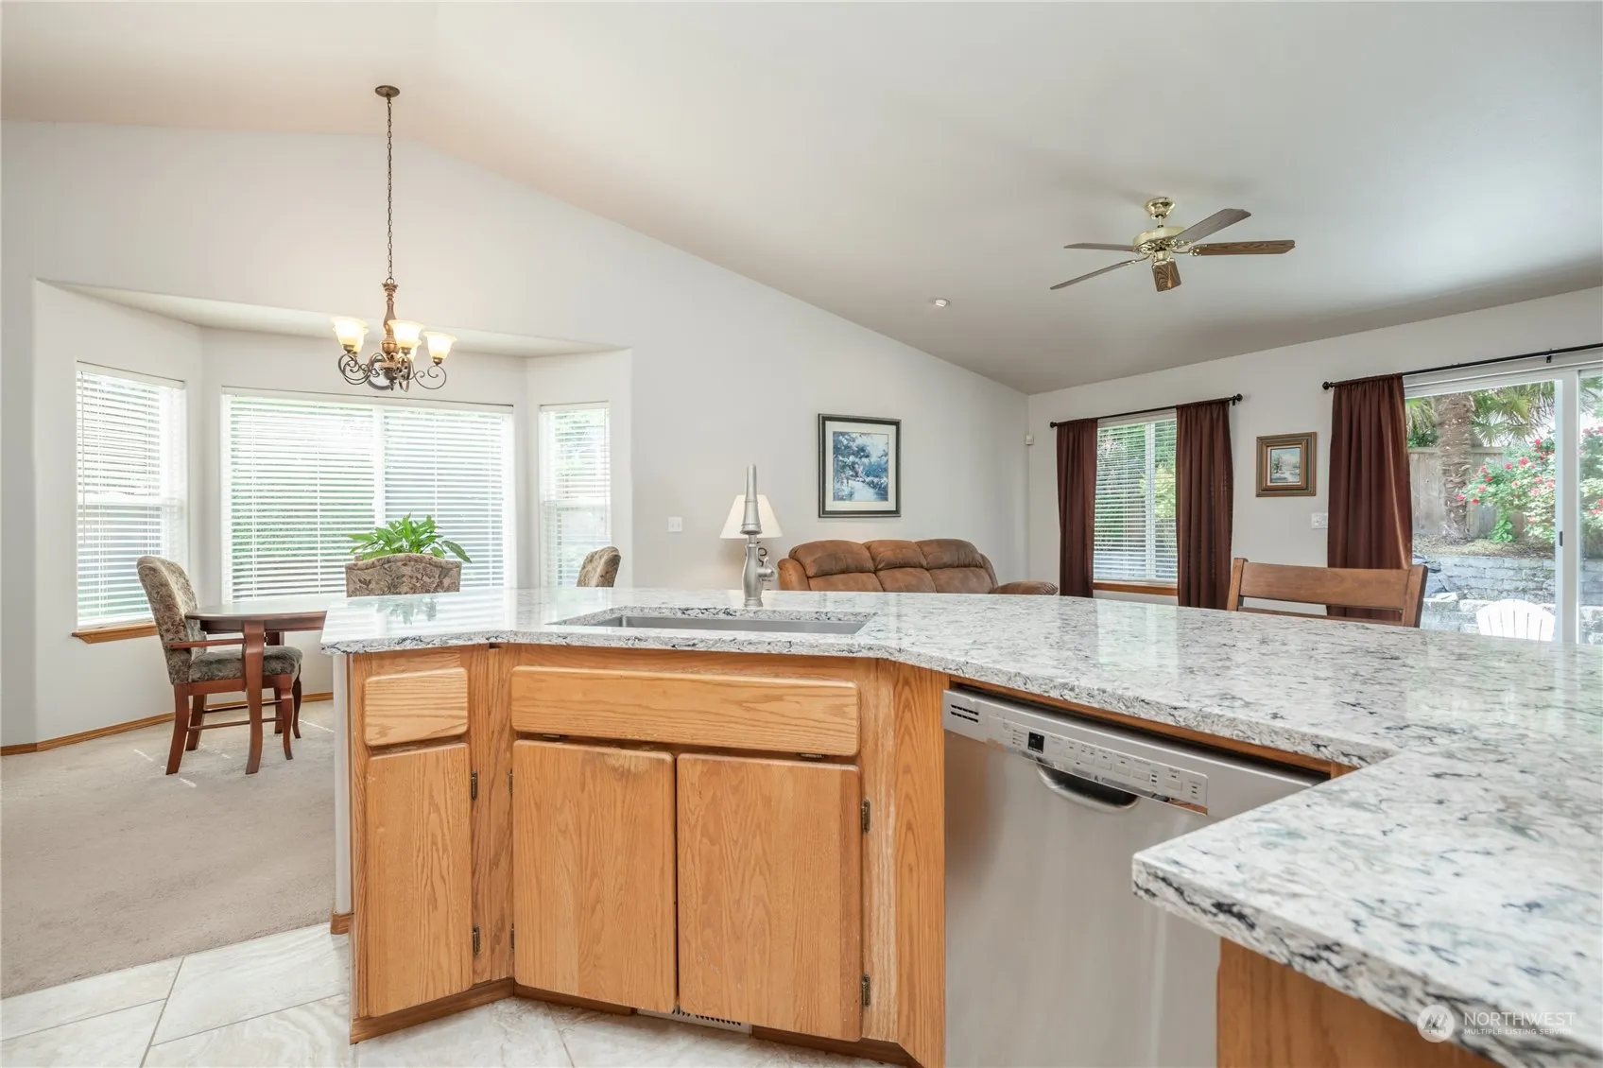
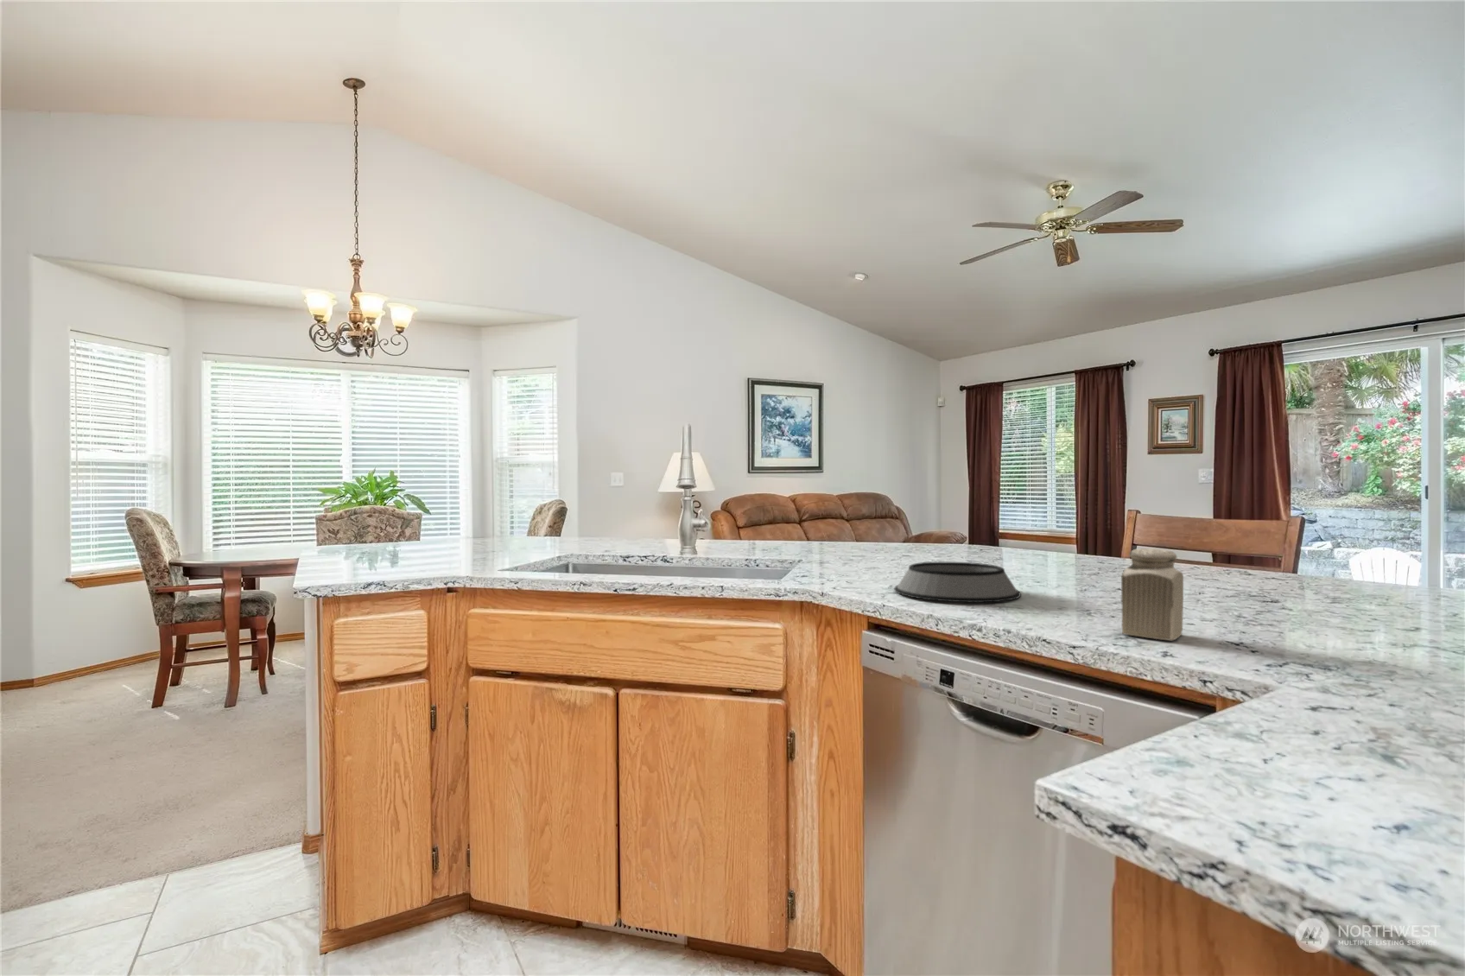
+ bowl (955, 578)
+ salt shaker (1152, 591)
